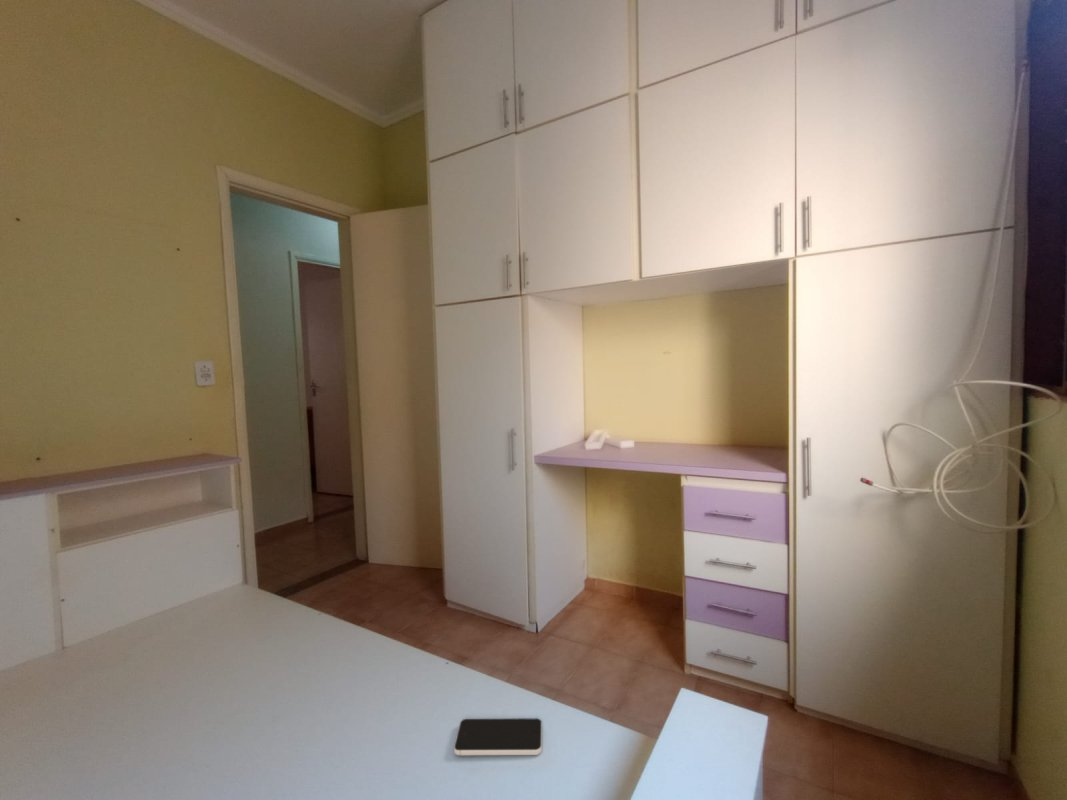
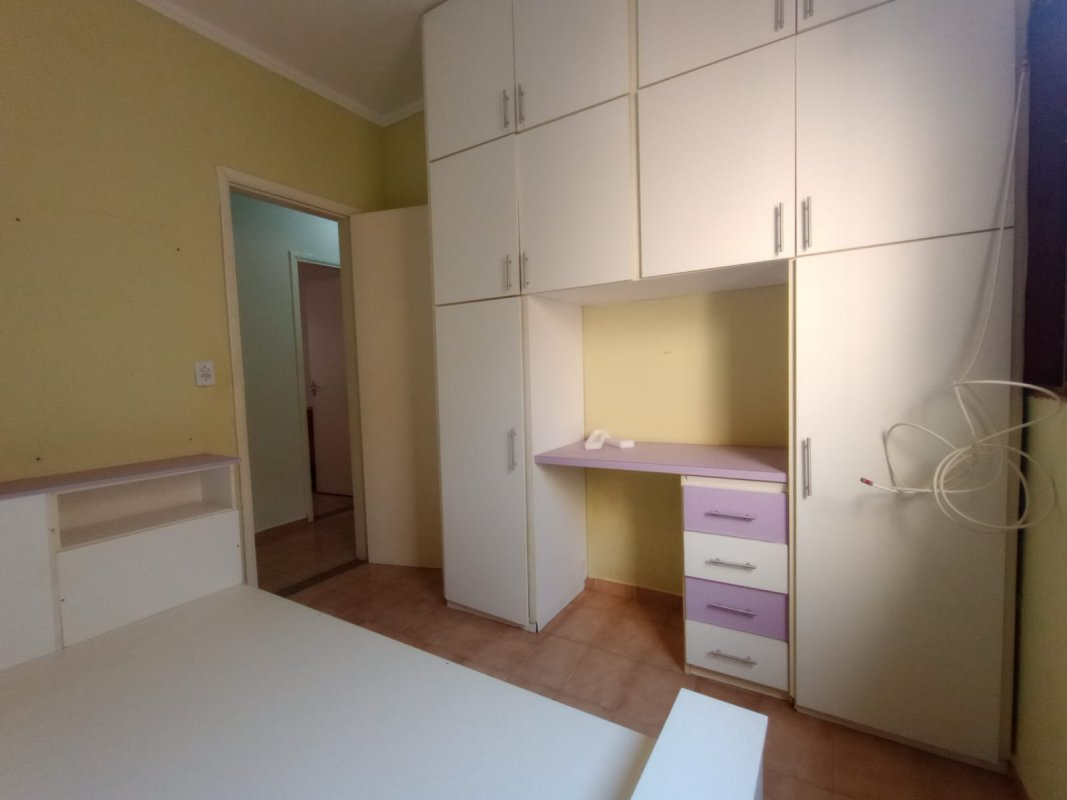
- smartphone (499, 736)
